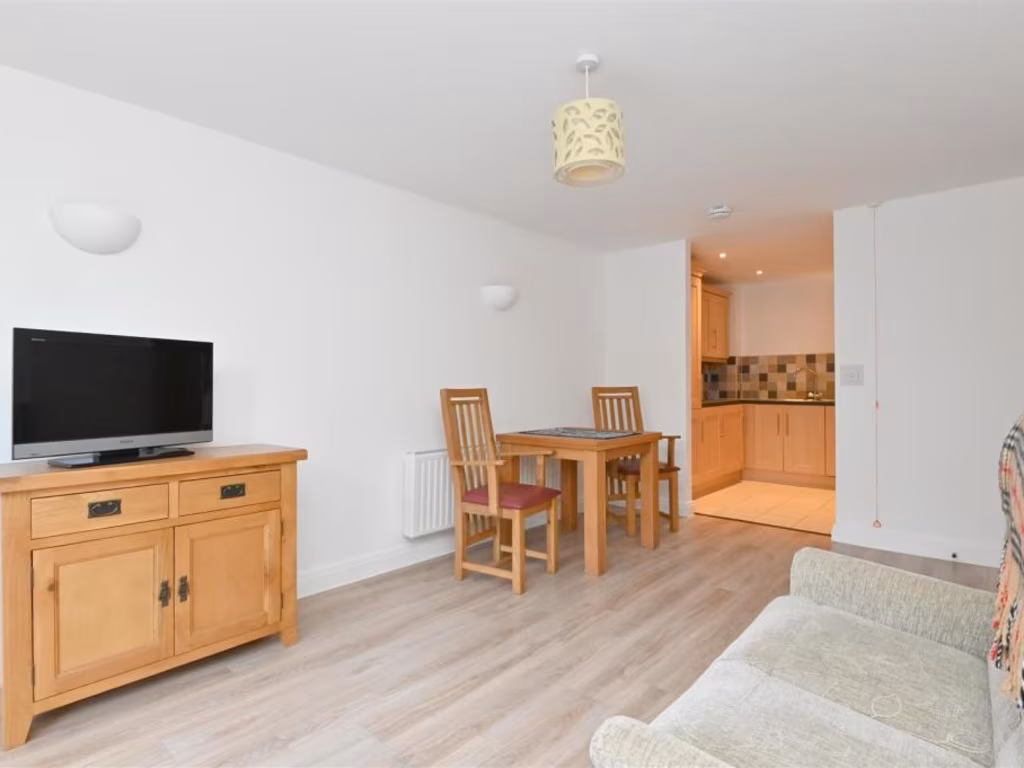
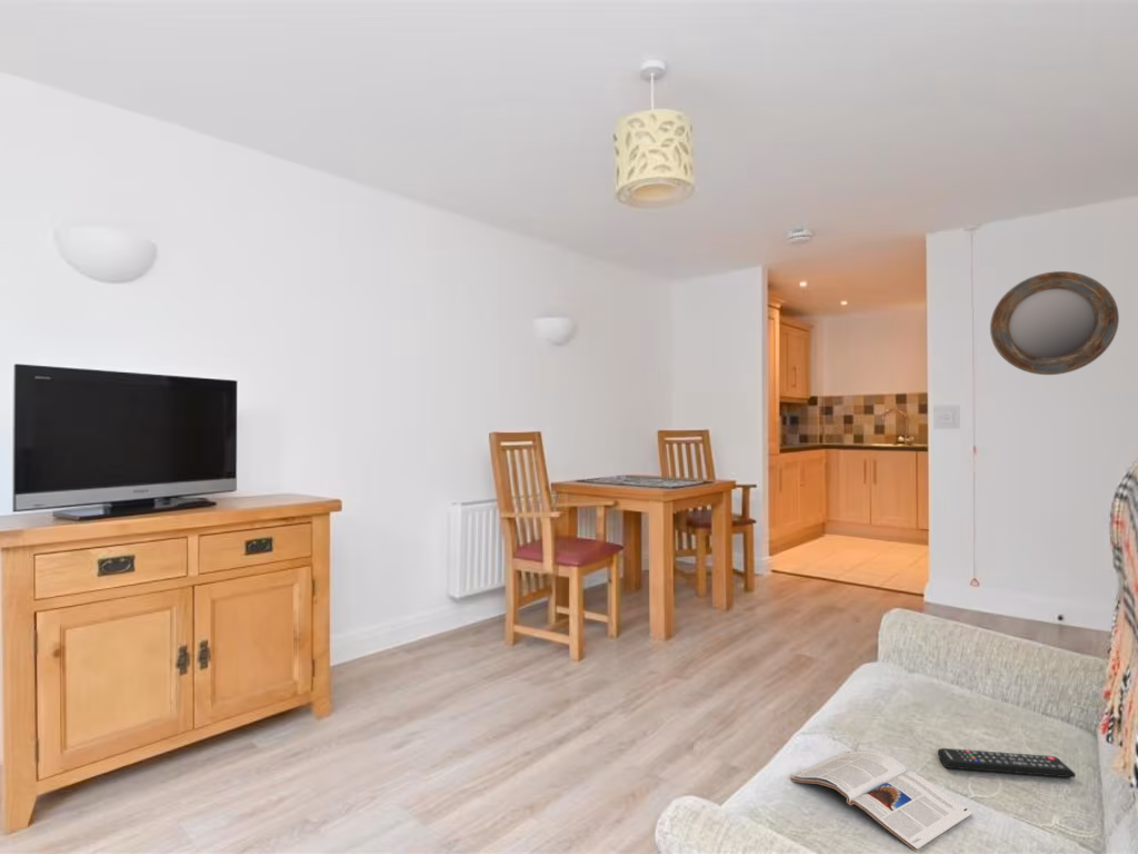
+ home mirror (1050, 322)
+ remote control (1004, 763)
+ magazine (877, 786)
